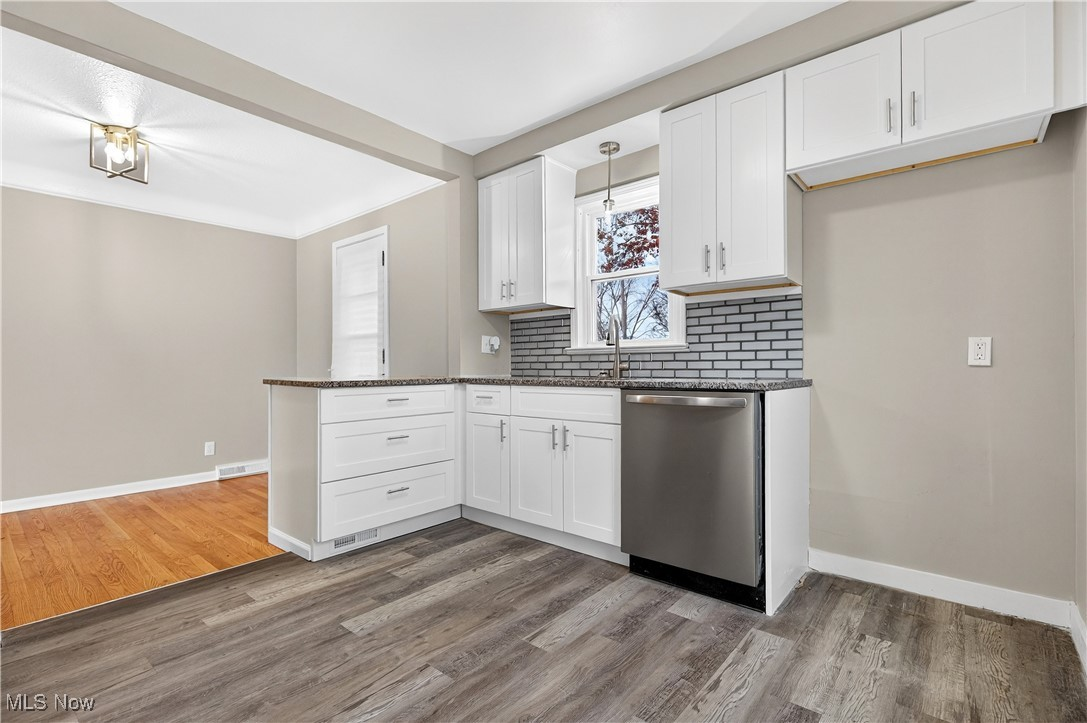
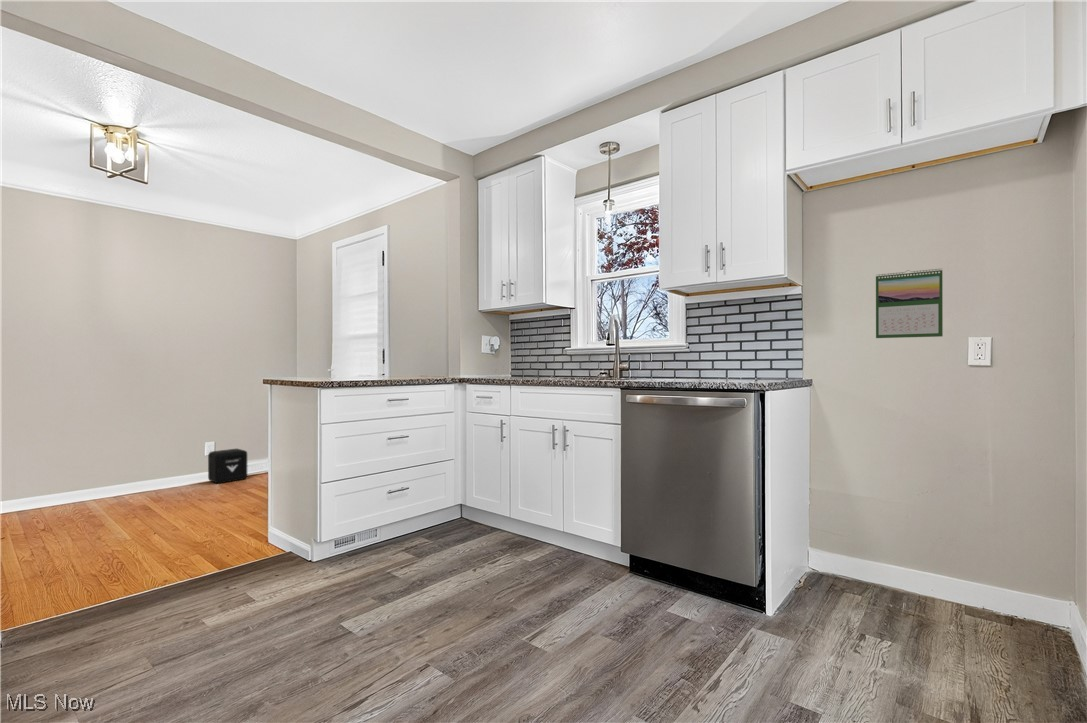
+ air purifier (228, 465)
+ calendar (908, 303)
